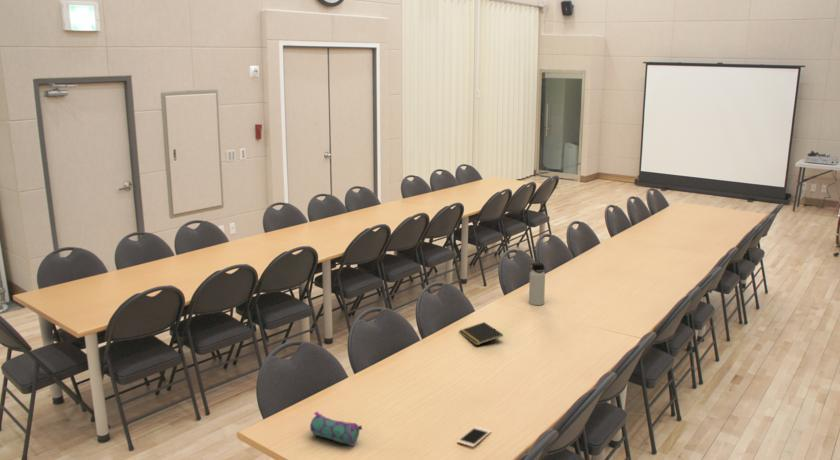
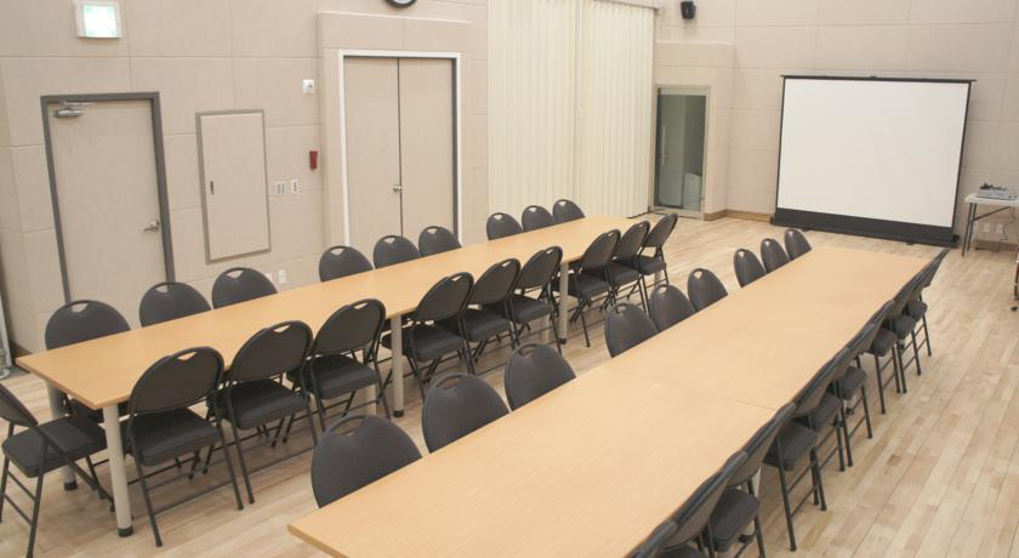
- pencil case (335, 428)
- notepad (480, 333)
- water bottle (537, 283)
- cell phone (474, 436)
